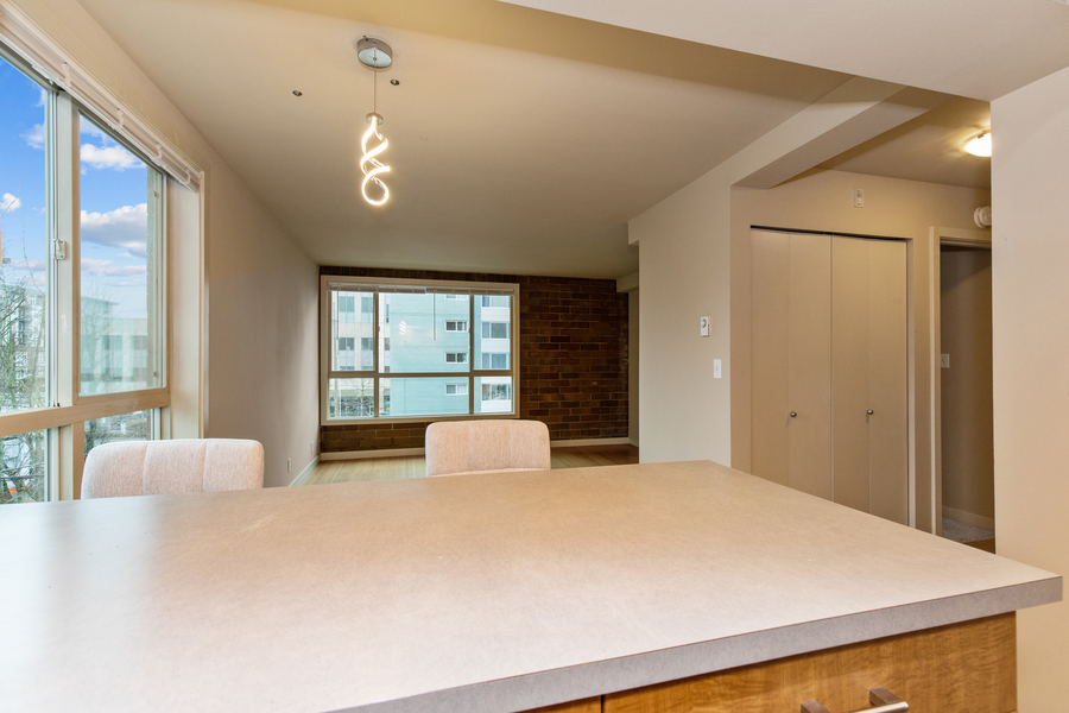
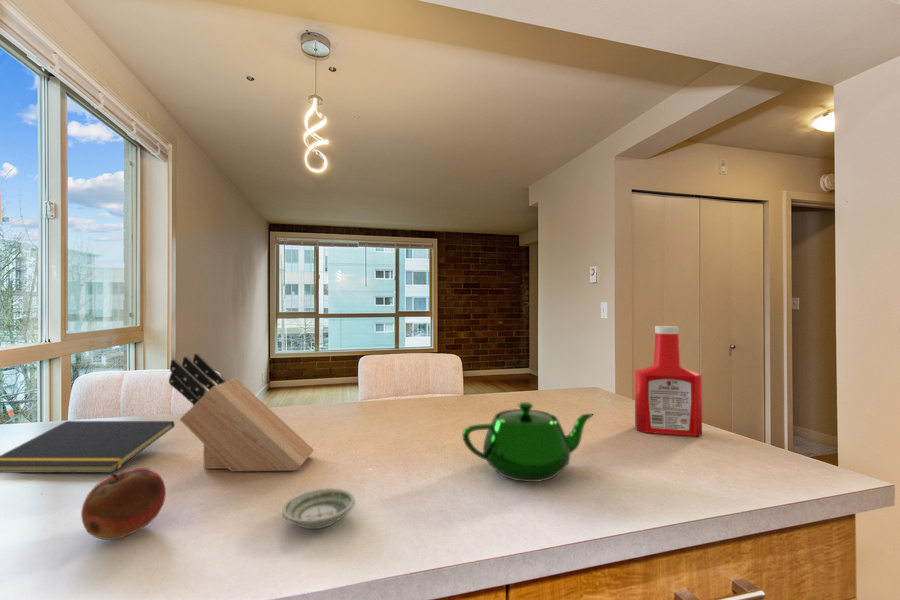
+ notepad (87, 444)
+ soap bottle (667, 378)
+ saucer (319, 511)
+ fruit (125, 500)
+ knife block (240, 408)
+ teapot (530, 436)
